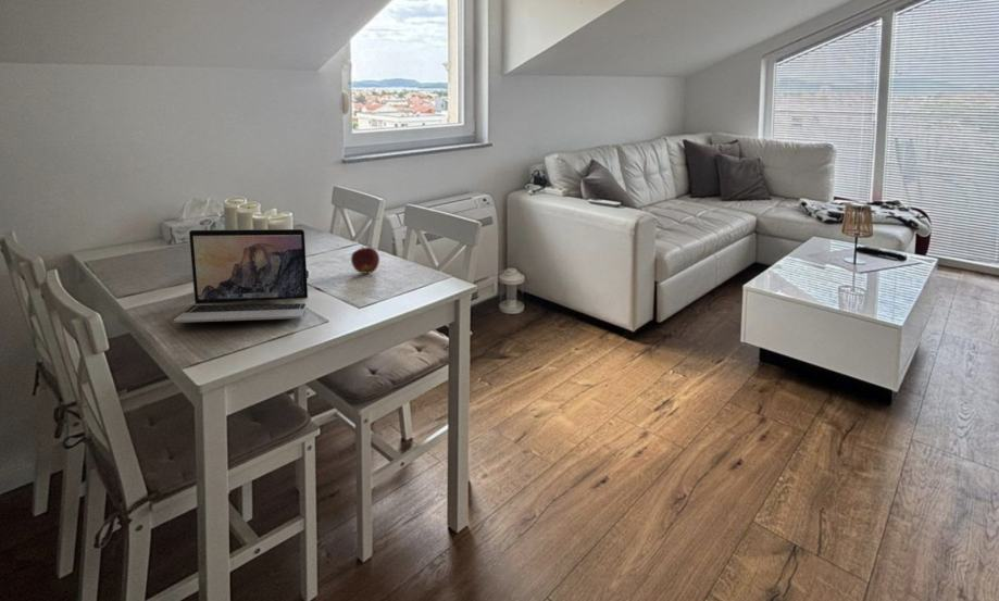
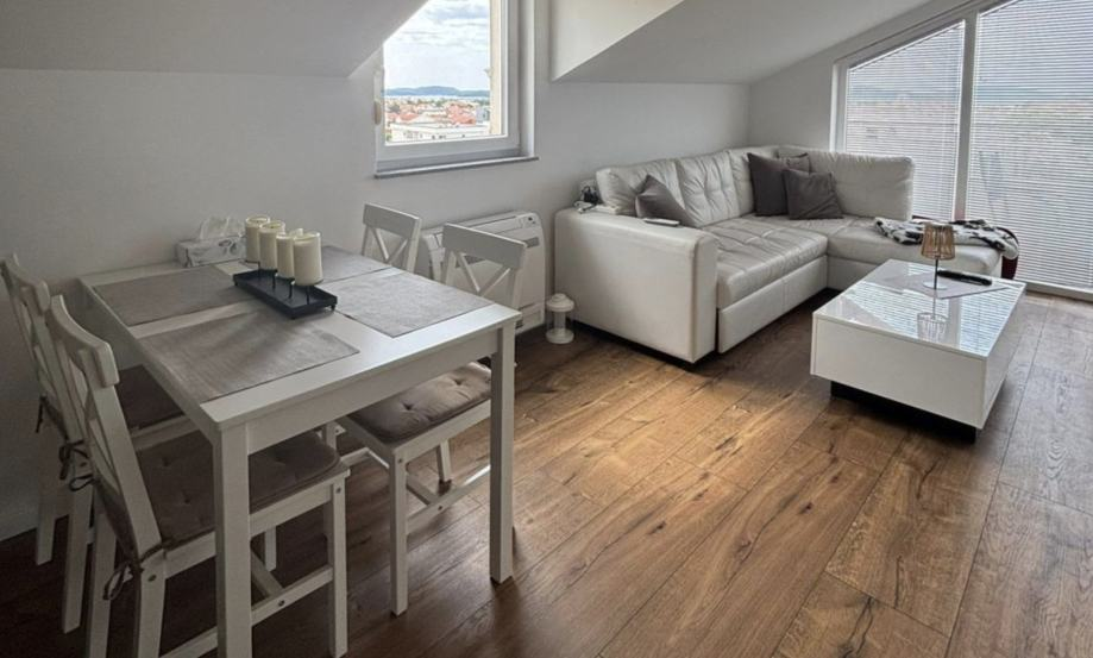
- laptop (242, 273)
- apple (365, 260)
